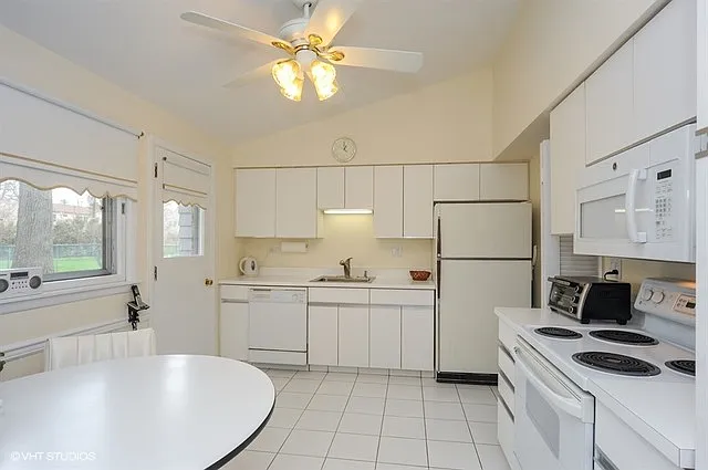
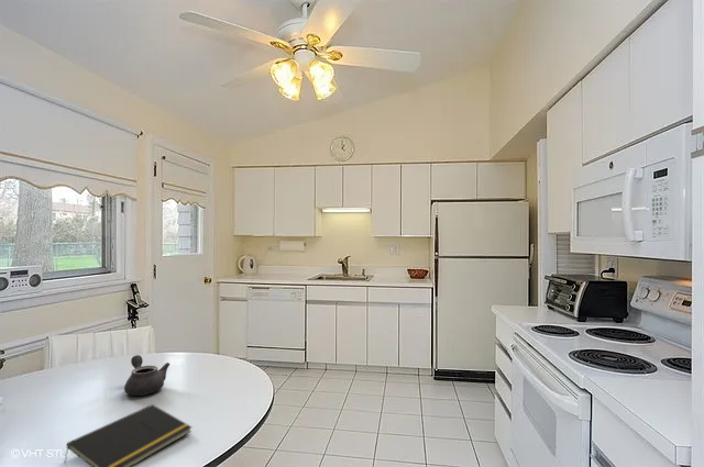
+ notepad (133, 436)
+ teapot (144, 373)
